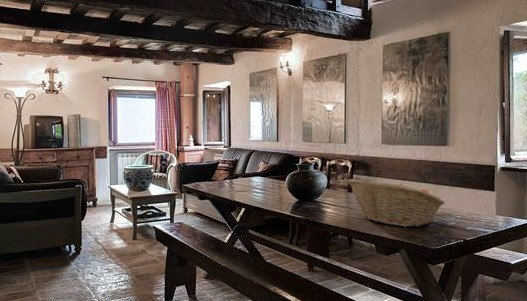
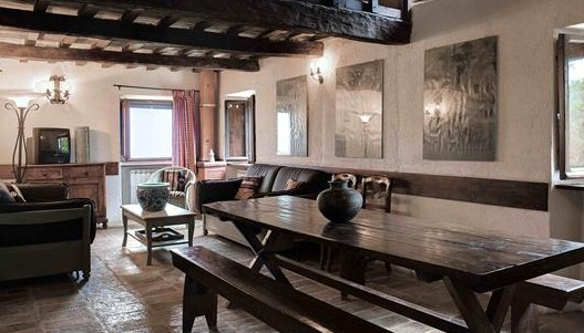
- fruit basket (393, 199)
